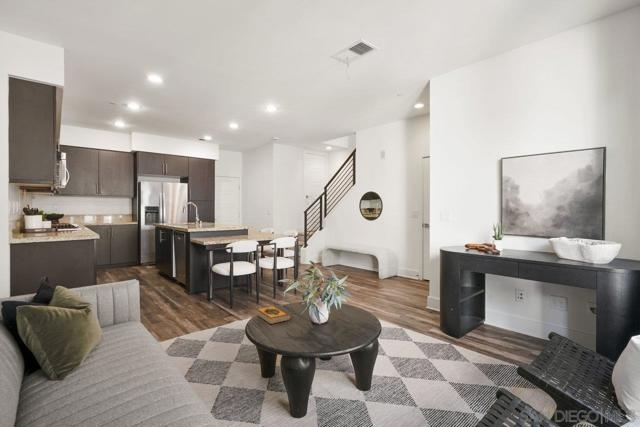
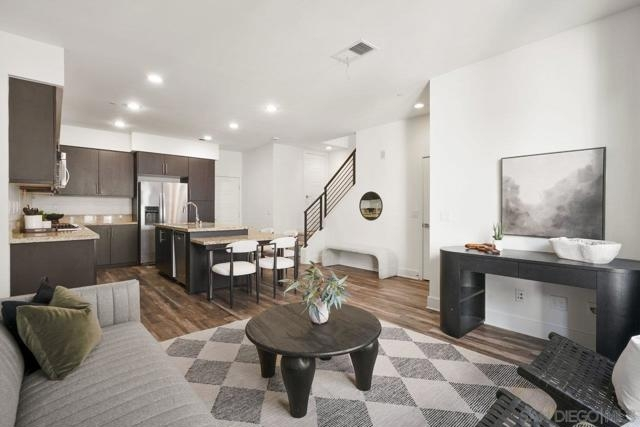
- hardback book (273, 314)
